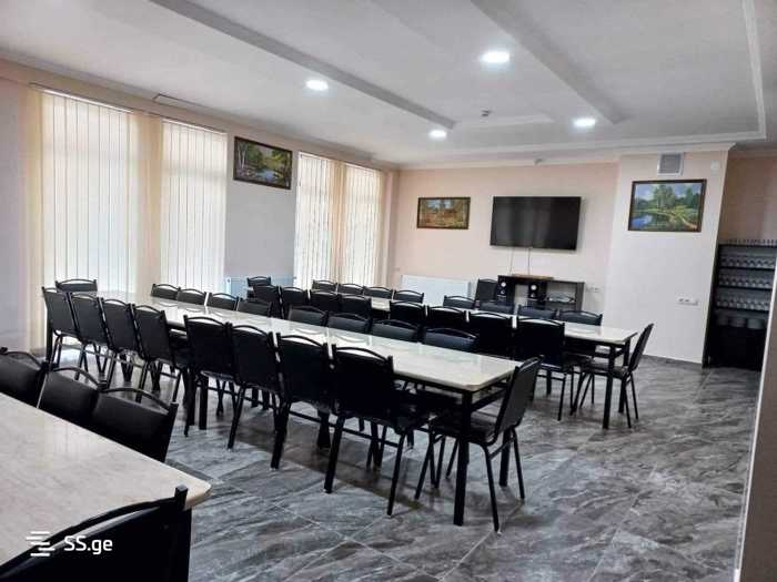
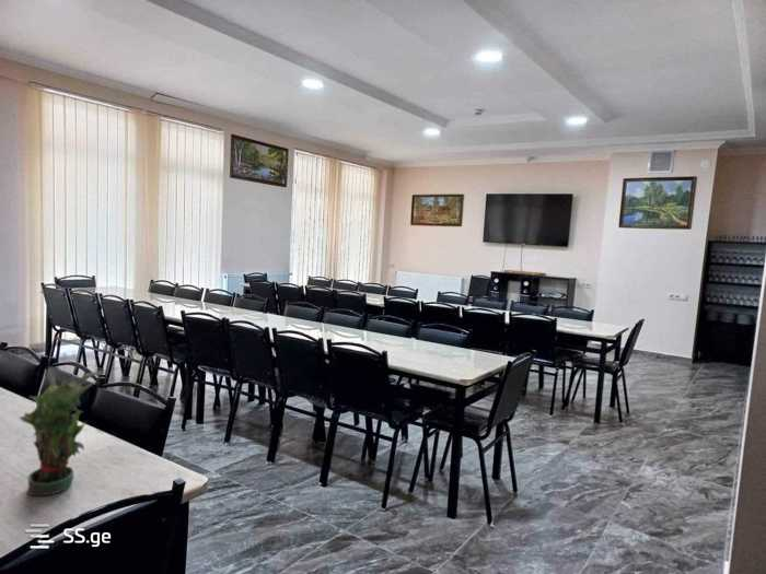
+ potted plant (63, 430)
